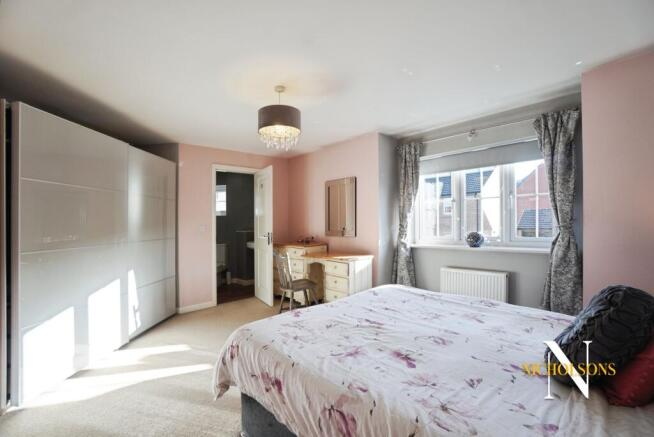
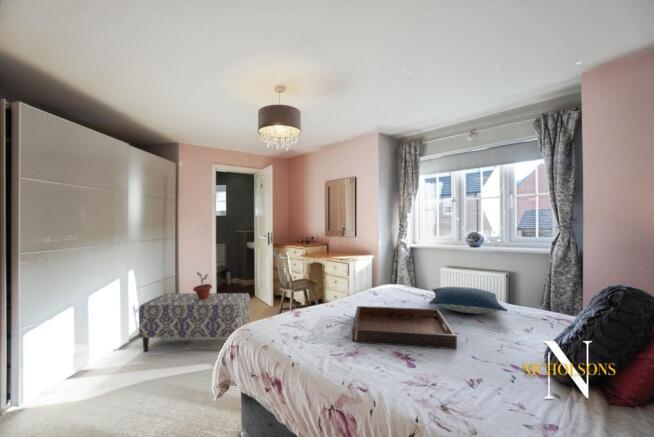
+ serving tray (399, 324)
+ potted plant (204, 284)
+ pillow (464, 298)
+ bench (198, 320)
